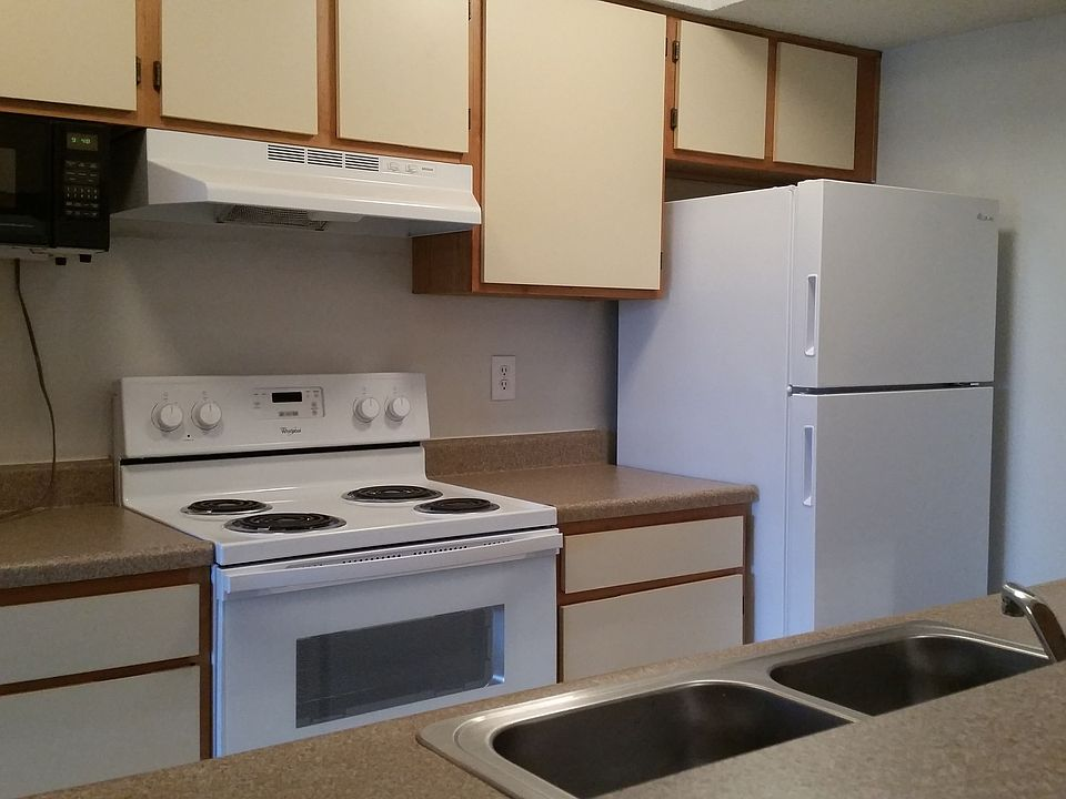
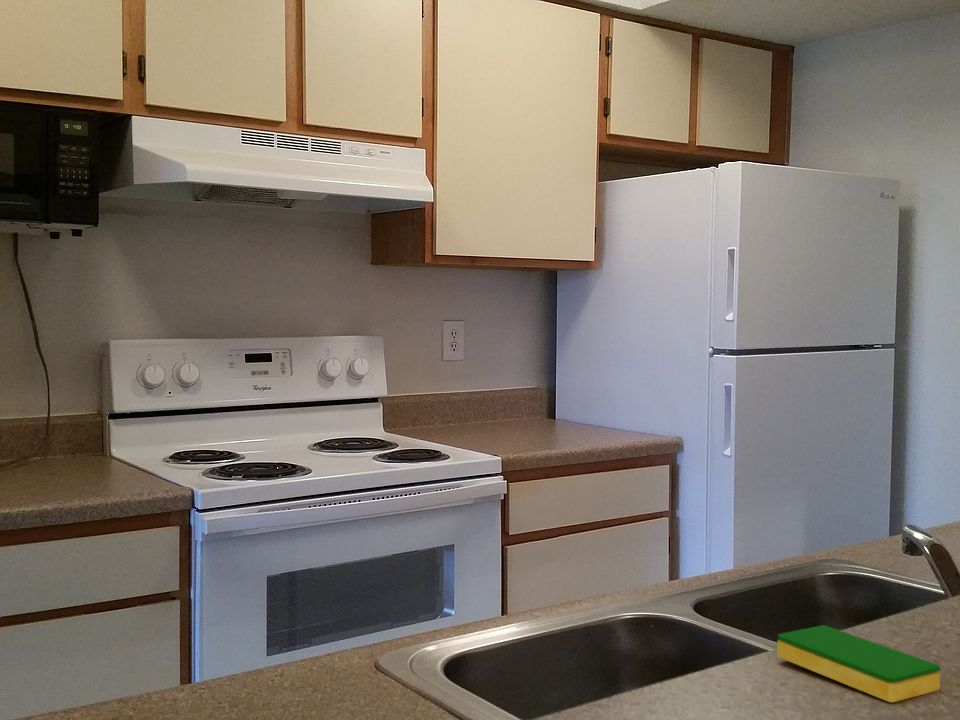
+ dish sponge (854, 660)
